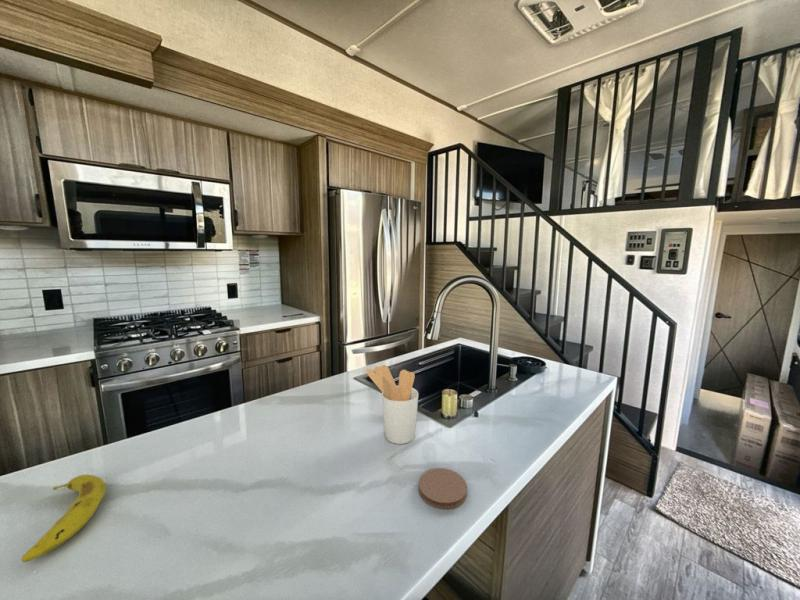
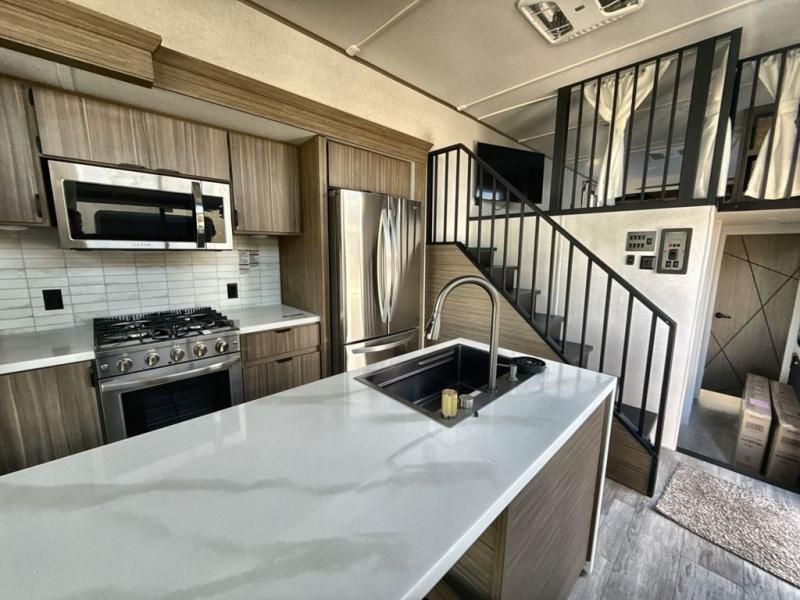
- utensil holder (392, 401)
- coaster (442, 487)
- fruit (66, 512)
